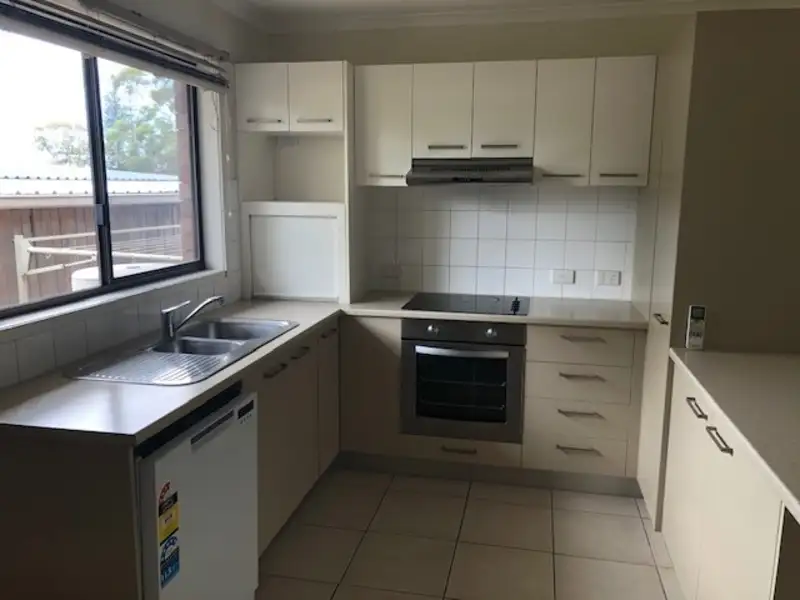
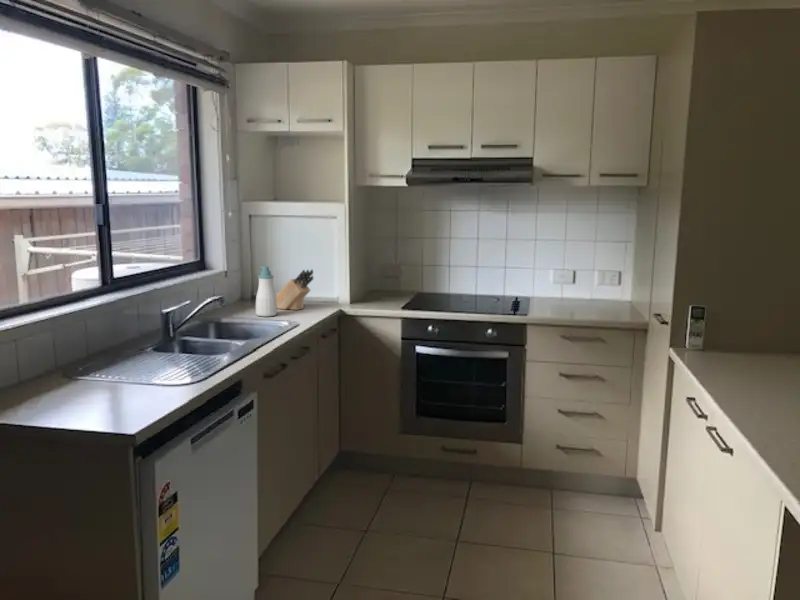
+ knife block (291, 288)
+ soap bottle (266, 291)
